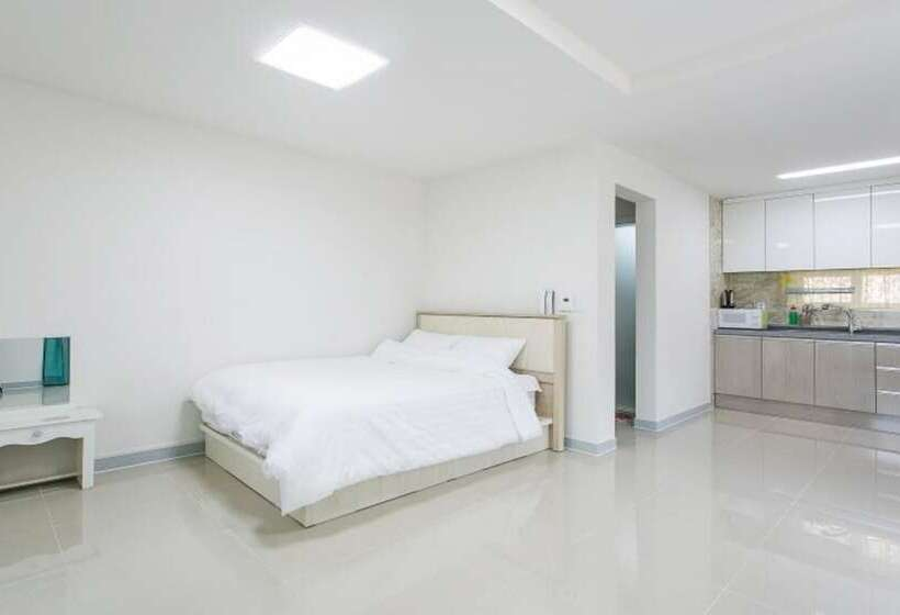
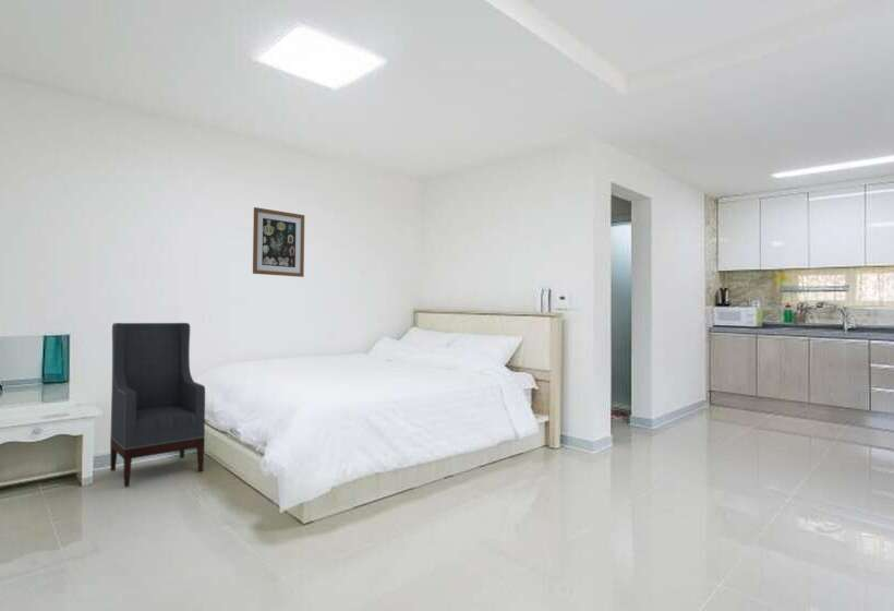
+ wall art (279, 243)
+ armchair (157, 396)
